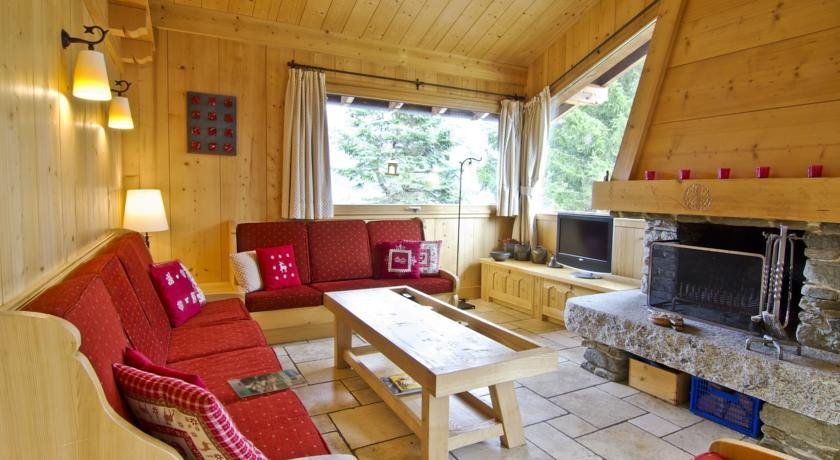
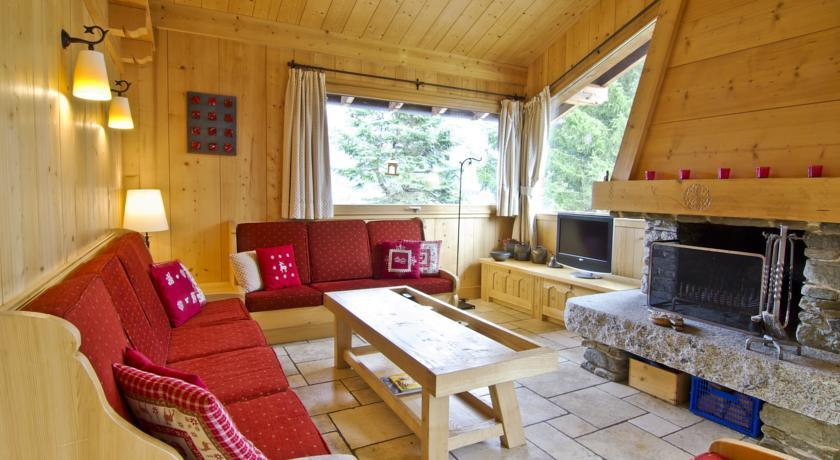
- magazine (268, 382)
